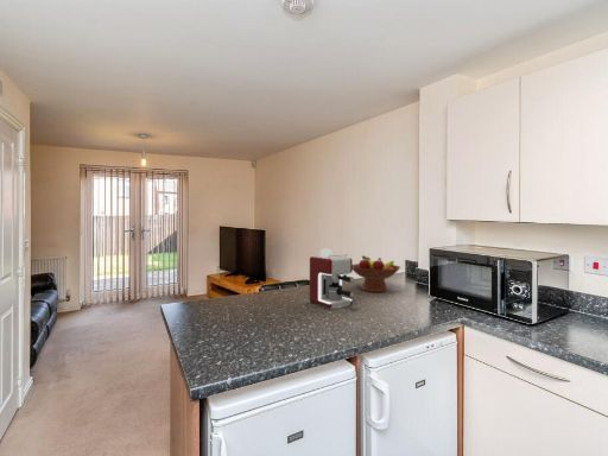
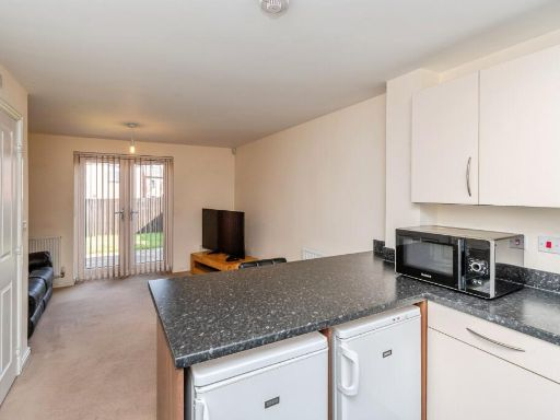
- fruit bowl (374, 273)
- coffee maker (335, 277)
